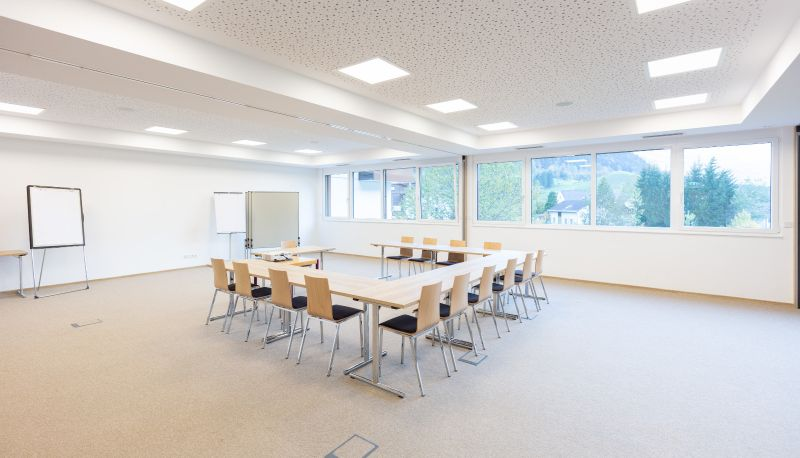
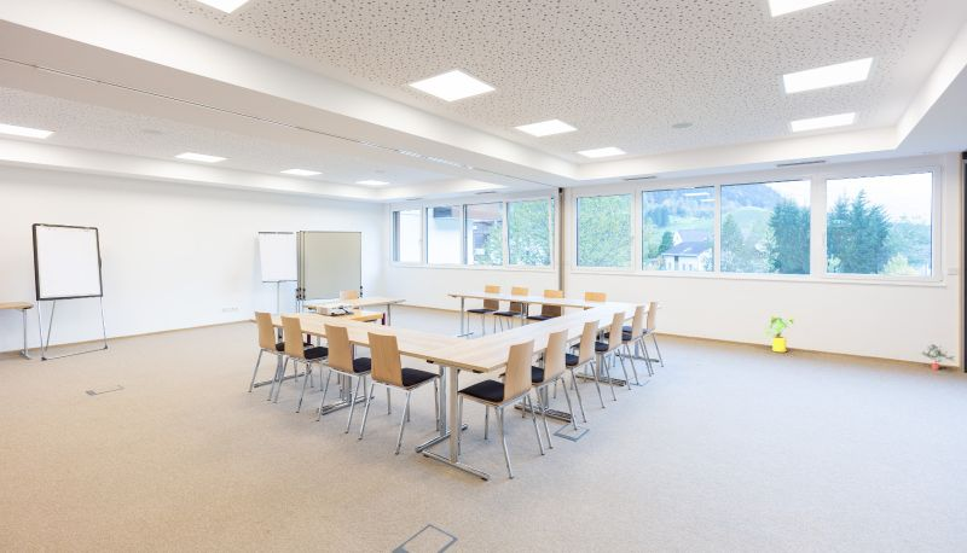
+ potted plant (937, 356)
+ house plant (777, 333)
